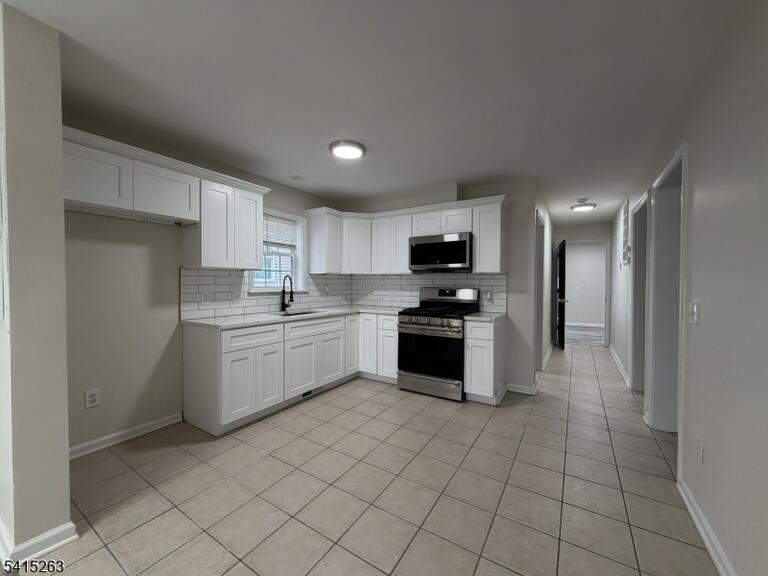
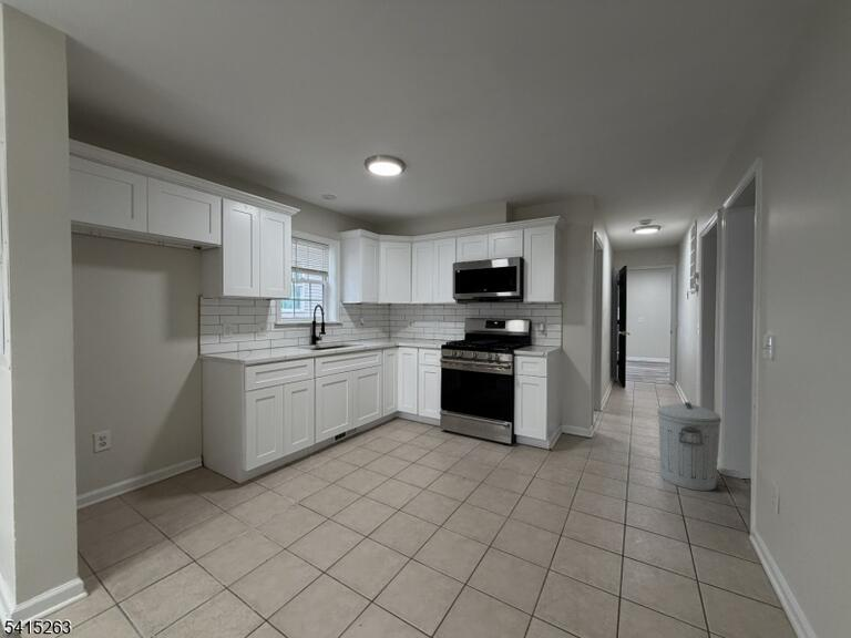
+ trash can (687, 441)
